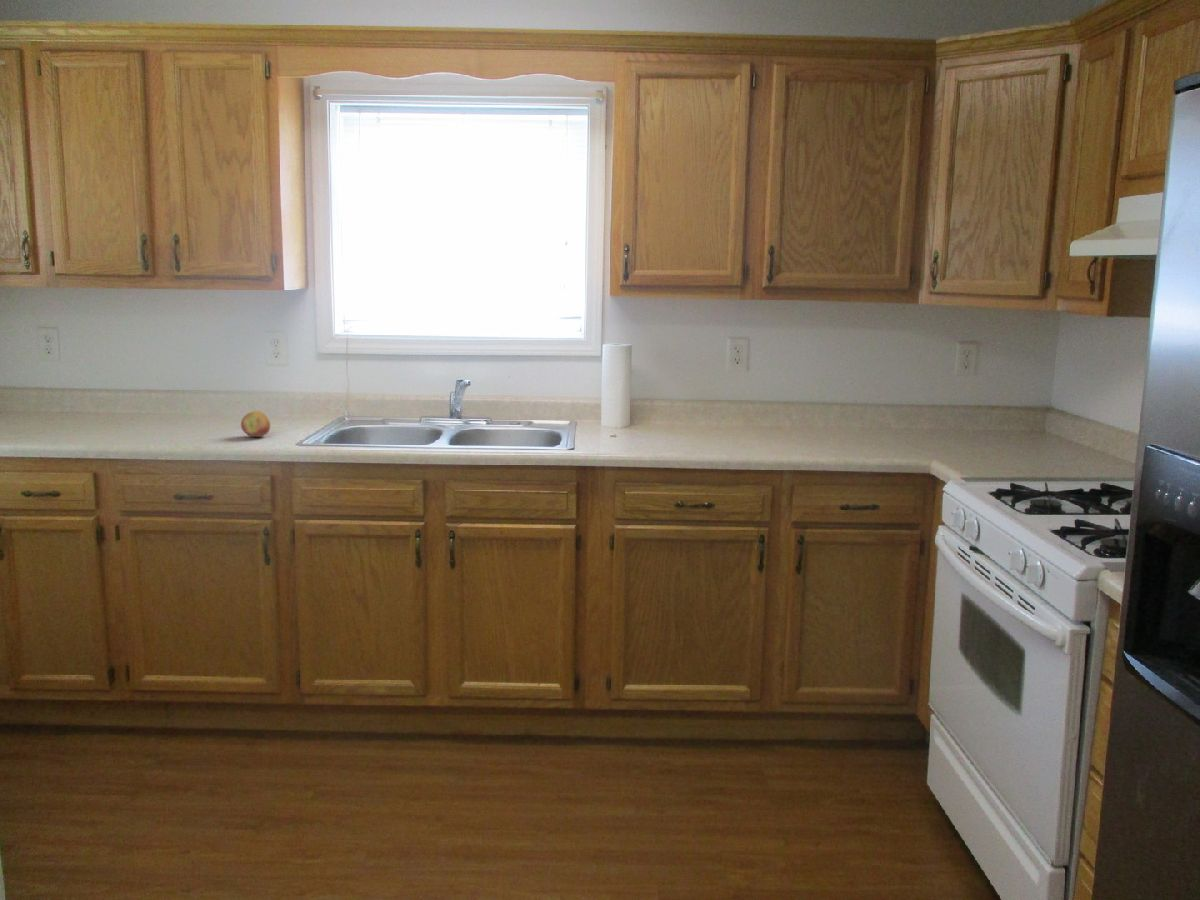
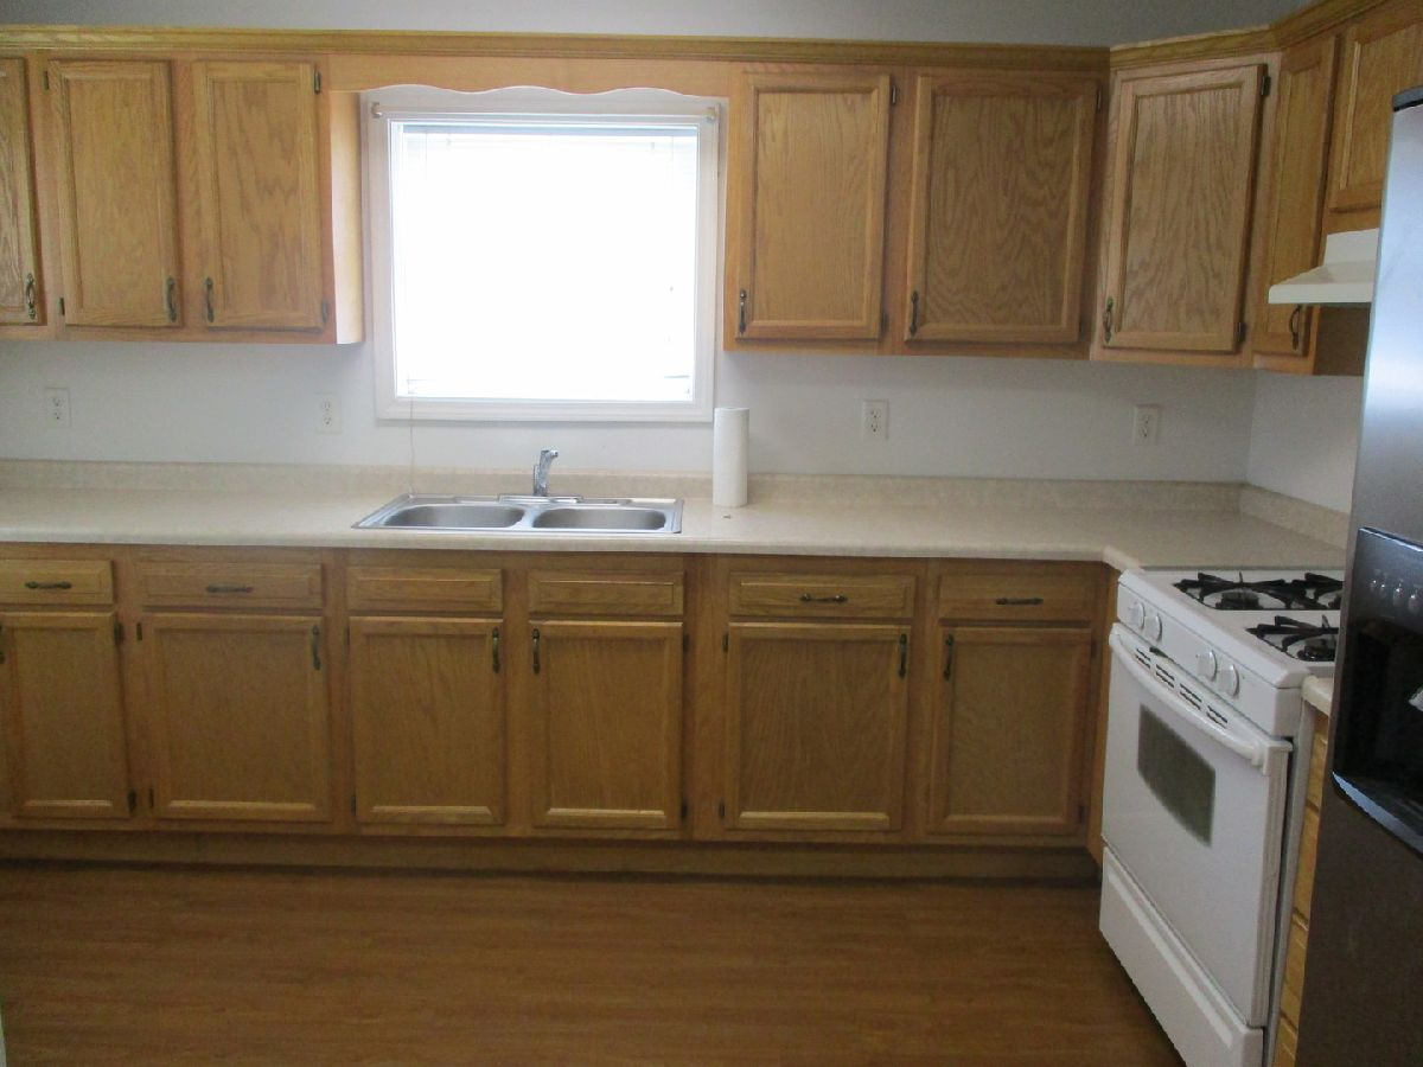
- fruit (256, 423)
